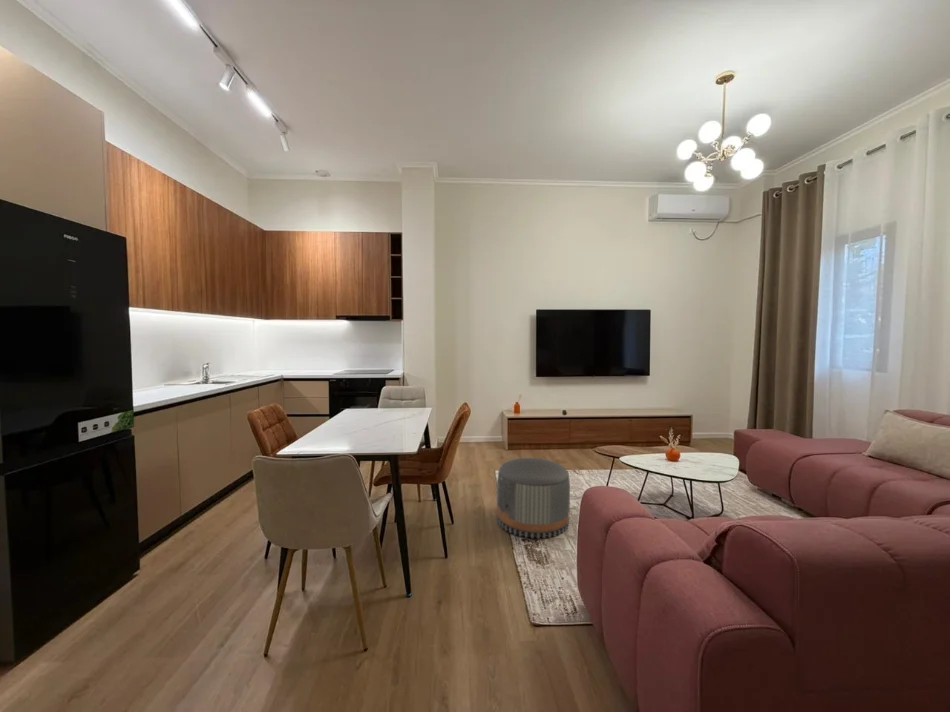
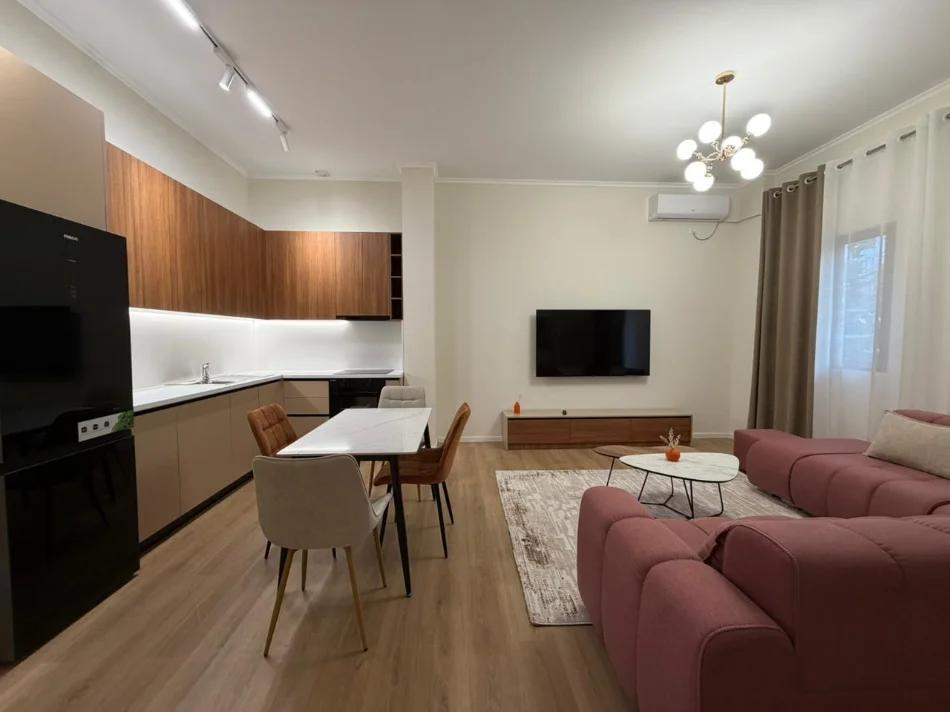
- pouf (533, 491)
